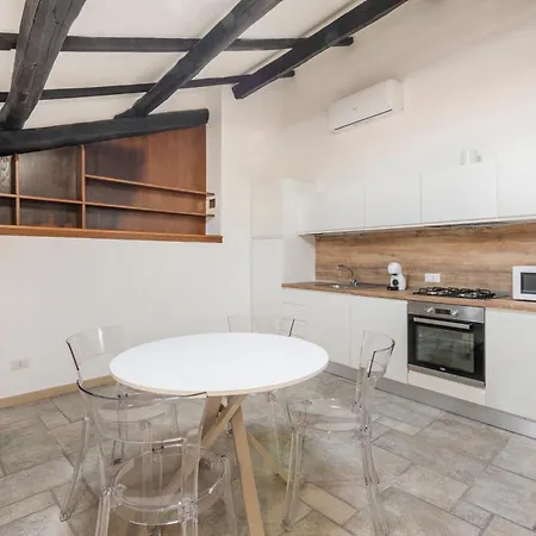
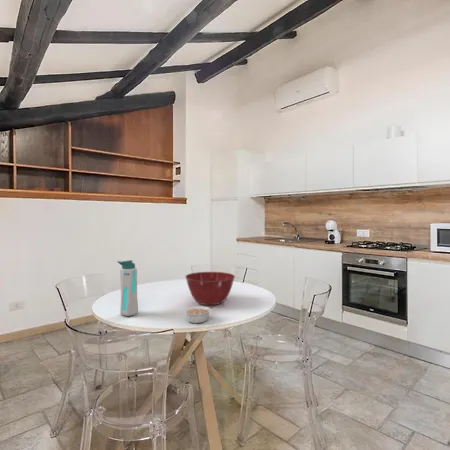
+ mixing bowl (210, 288)
+ legume (198, 313)
+ water bottle (128, 287)
